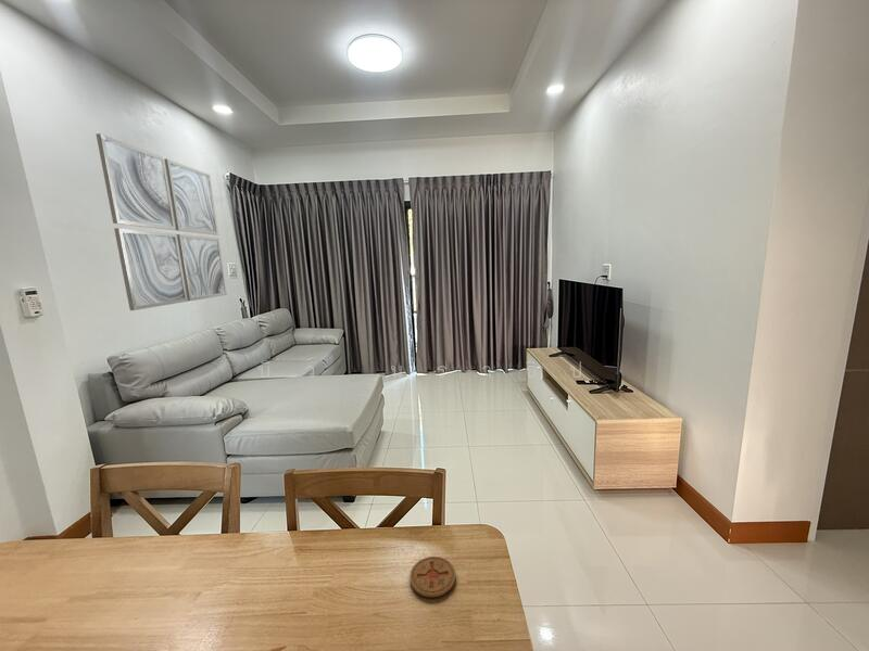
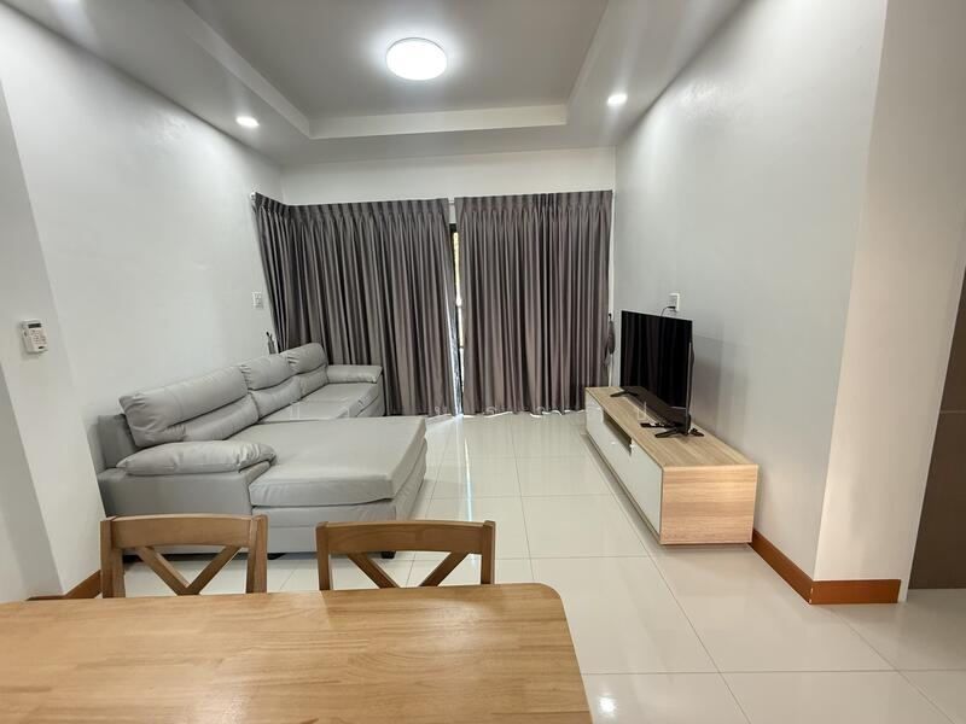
- coaster (432, 575)
- wall art (176, 230)
